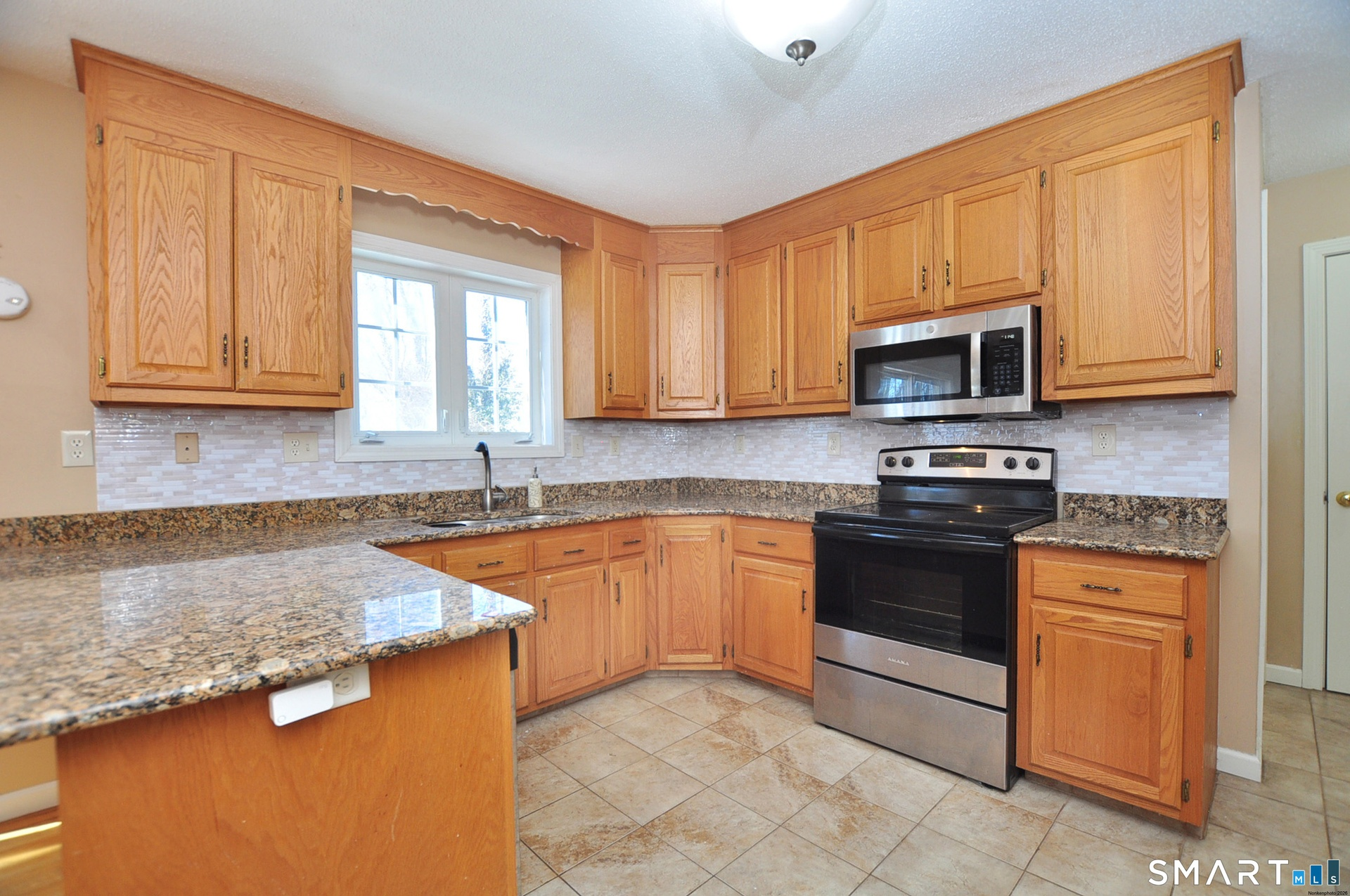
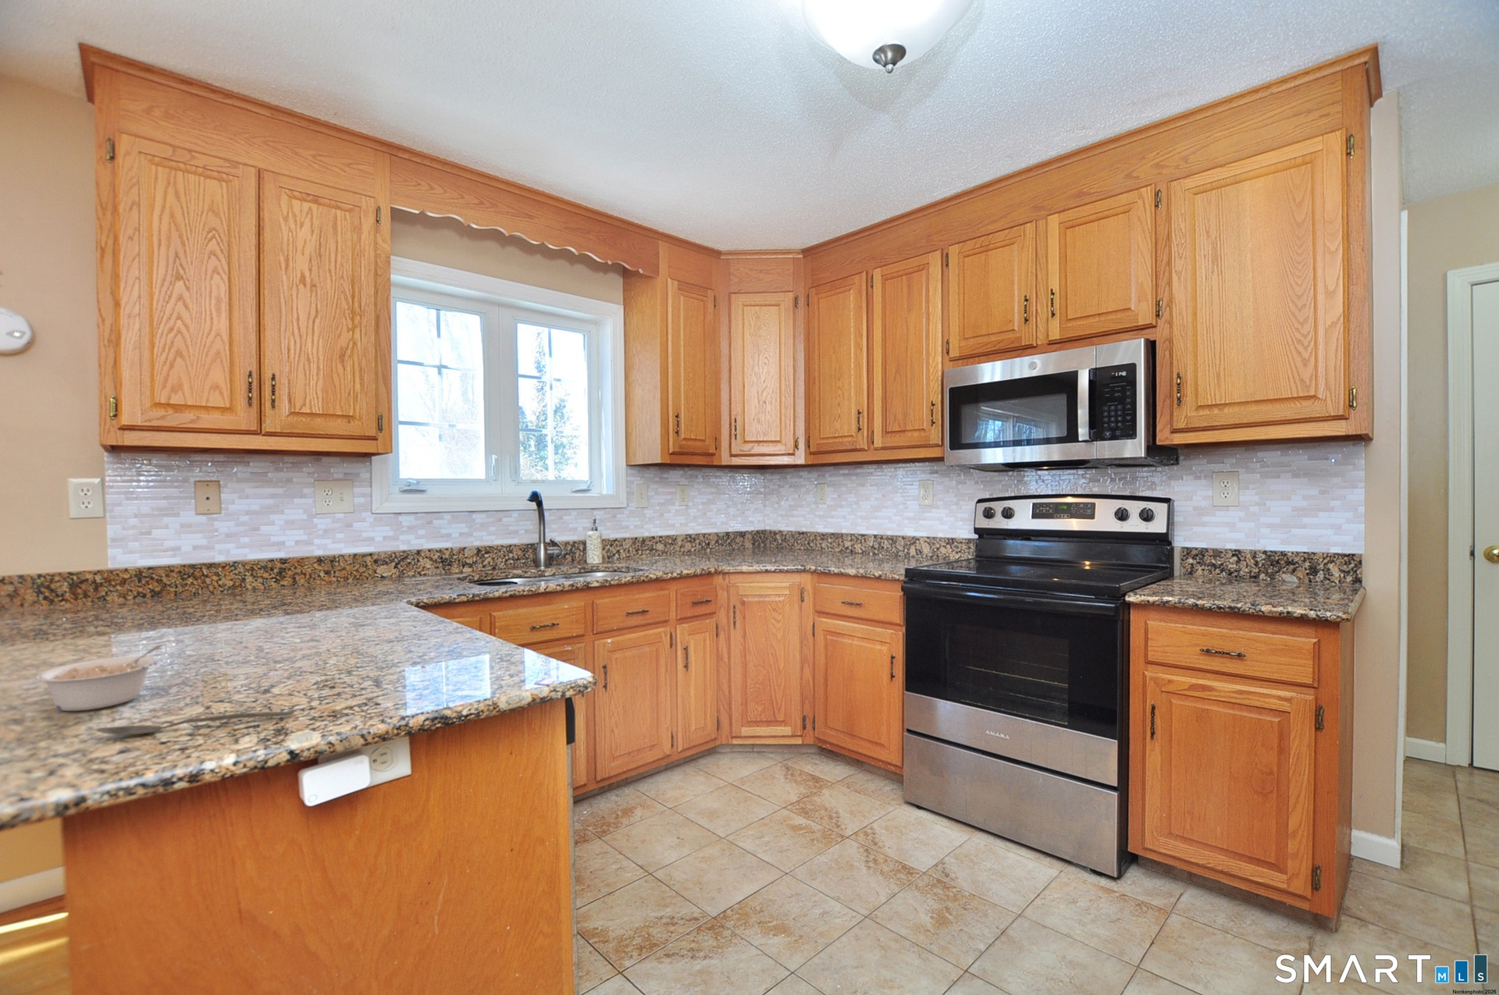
+ spoon (200, 721)
+ legume (101, 680)
